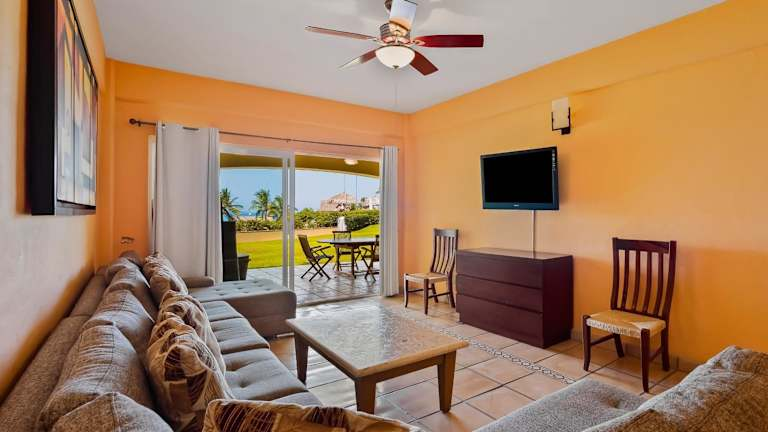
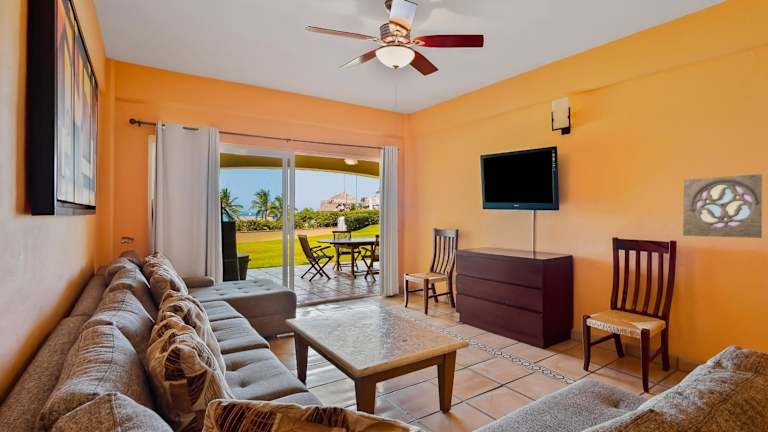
+ wall ornament (720, 206)
